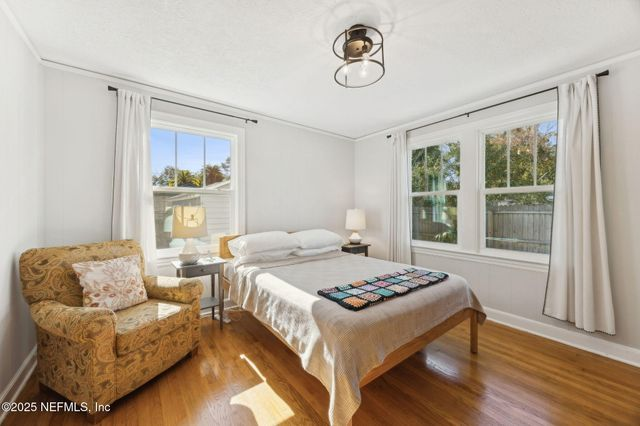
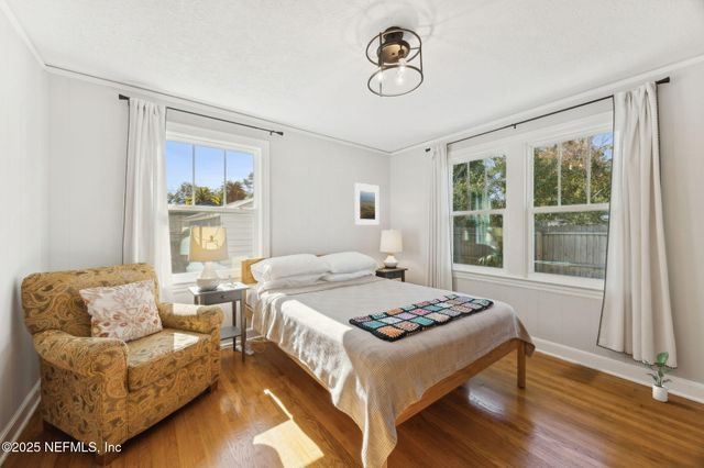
+ potted plant (657, 376)
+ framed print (367, 204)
